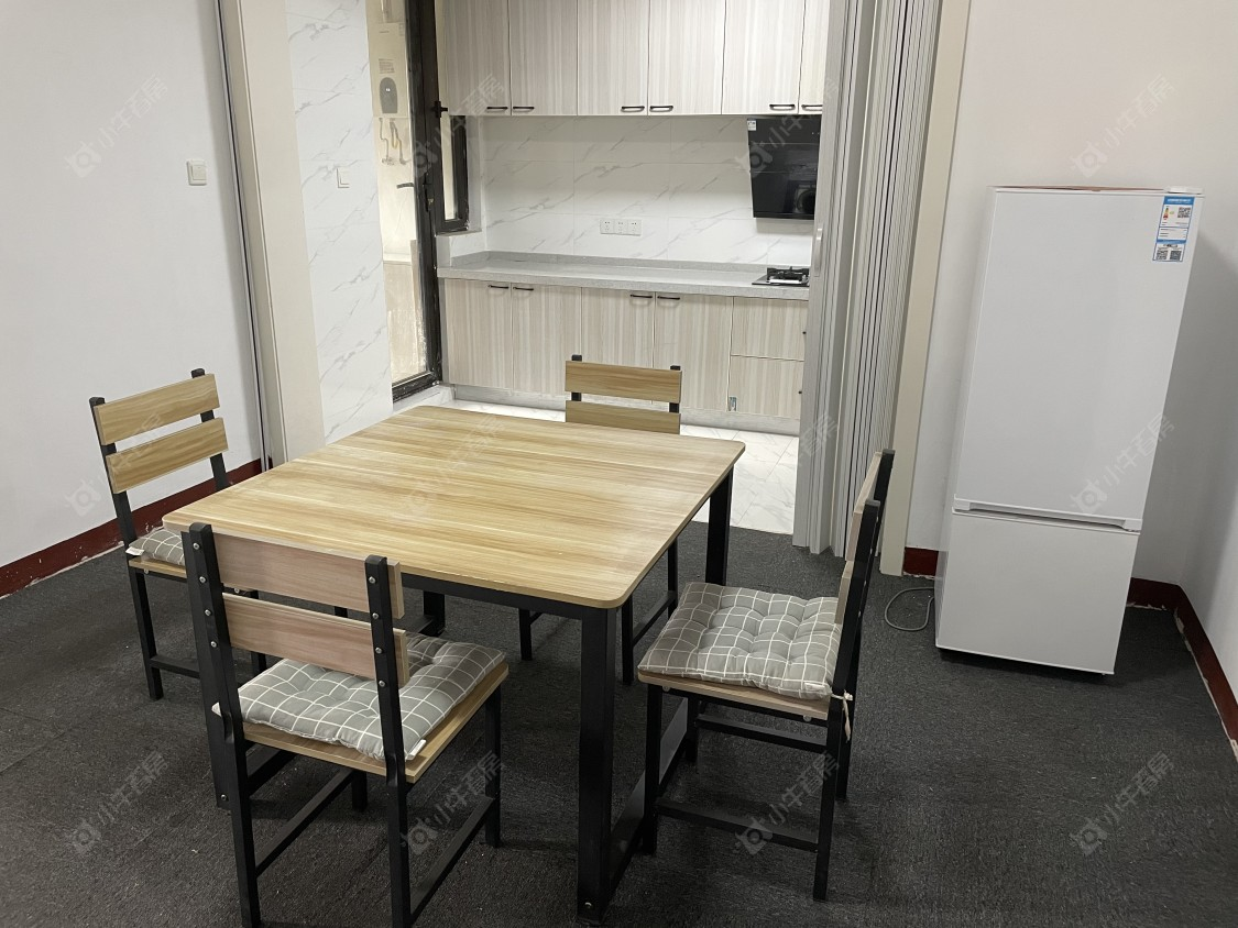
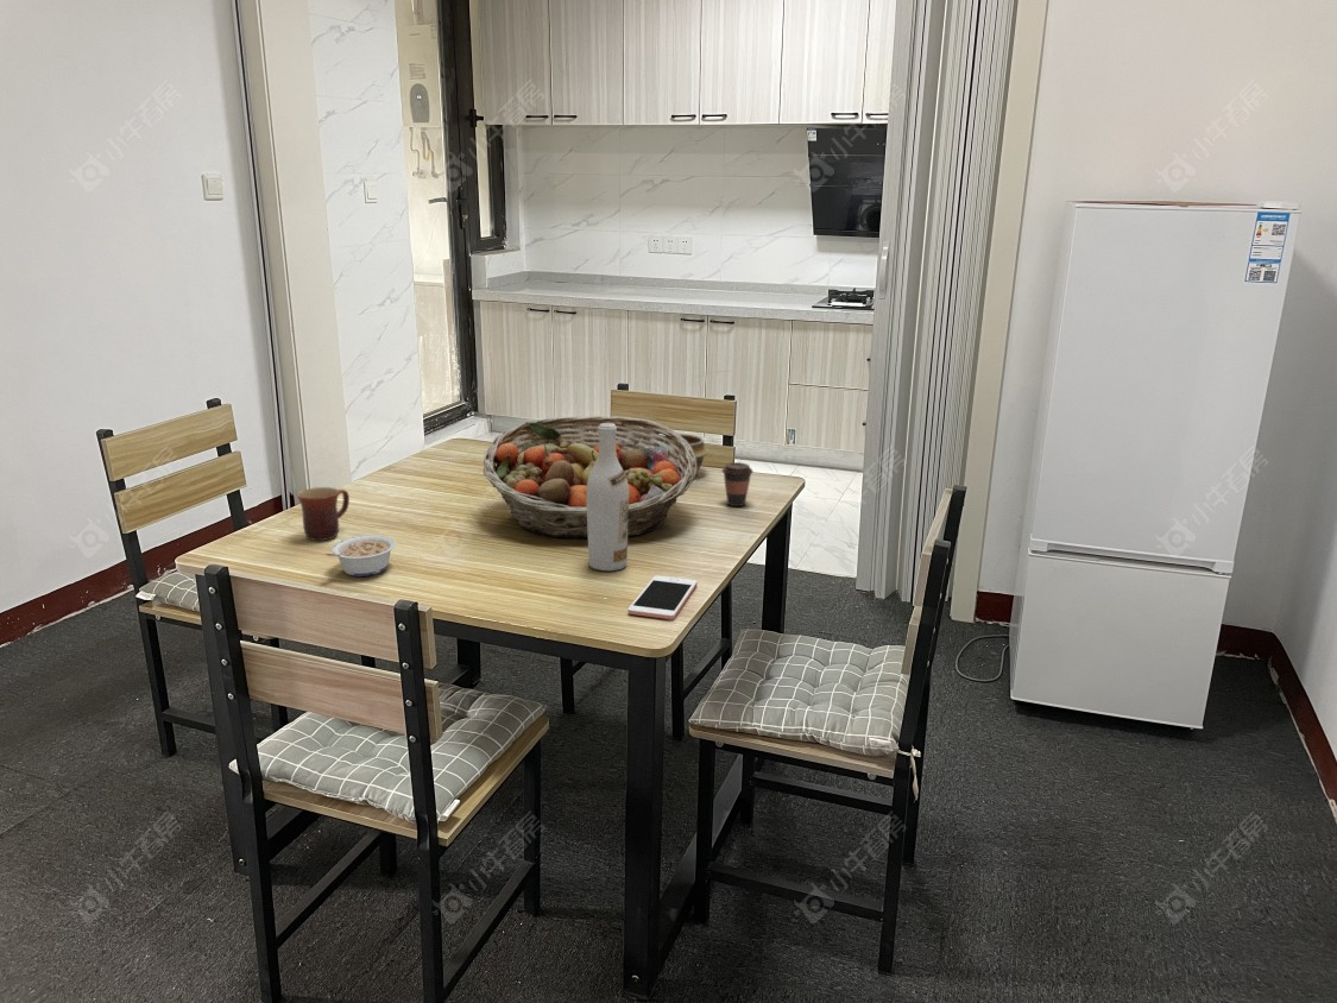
+ coffee cup (737, 484)
+ wine bottle (607, 496)
+ cell phone (663, 595)
+ legume (364, 555)
+ bowl (686, 460)
+ mug (326, 512)
+ fruit basket (588, 475)
